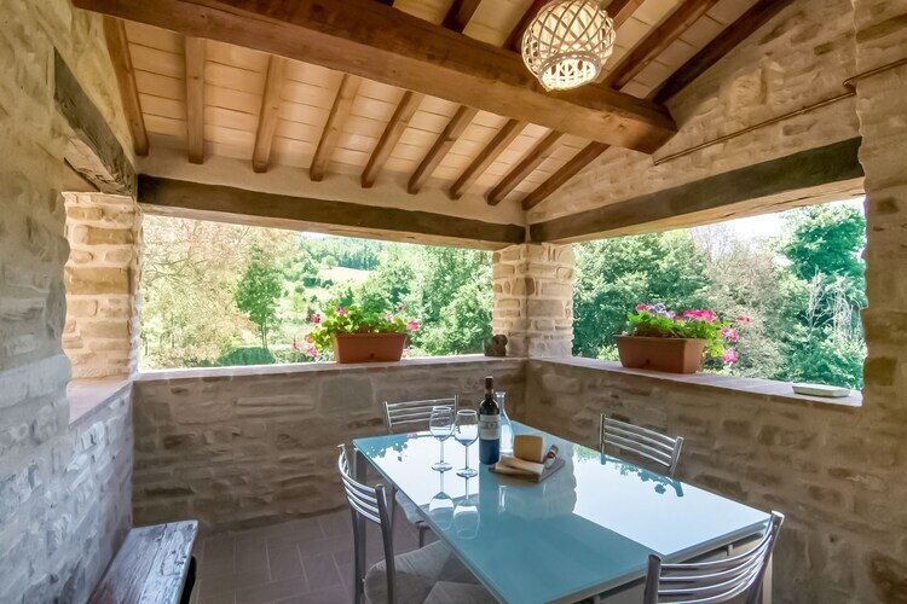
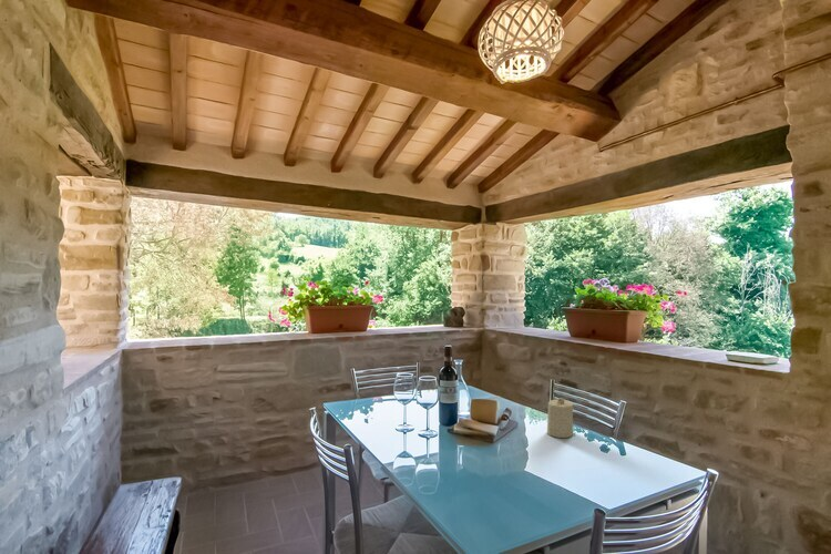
+ candle (560, 414)
